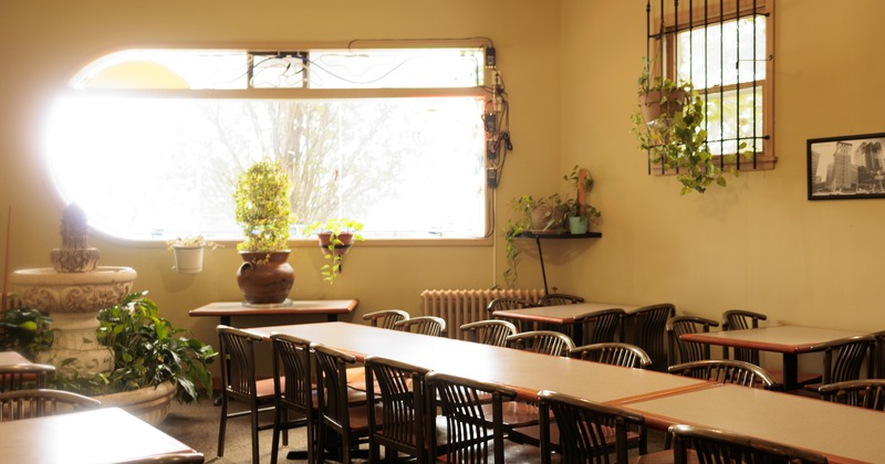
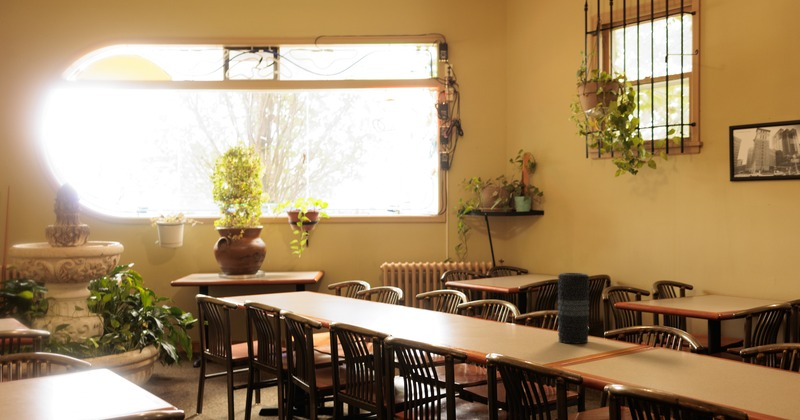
+ vase (573, 307)
